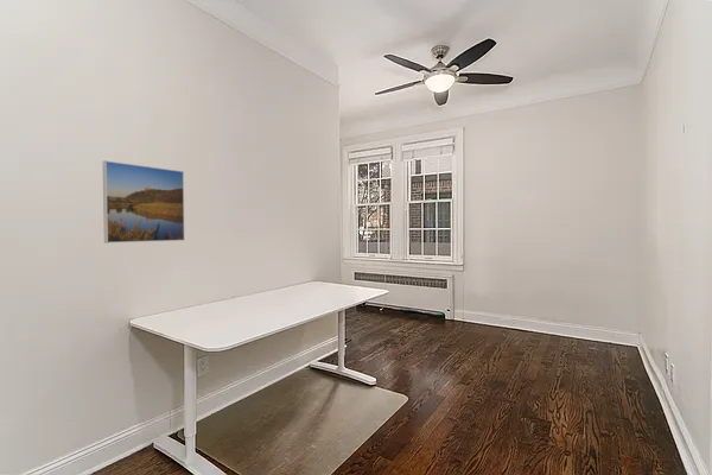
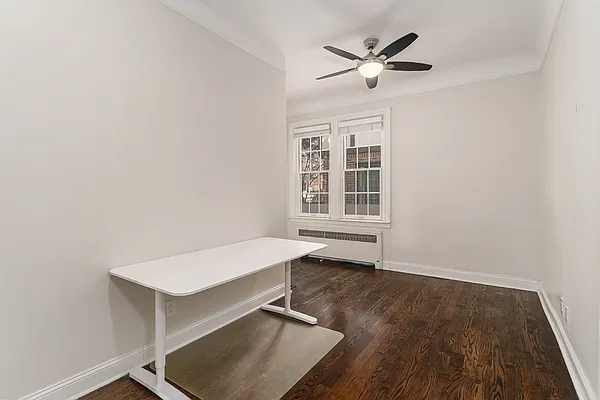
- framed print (146, 204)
